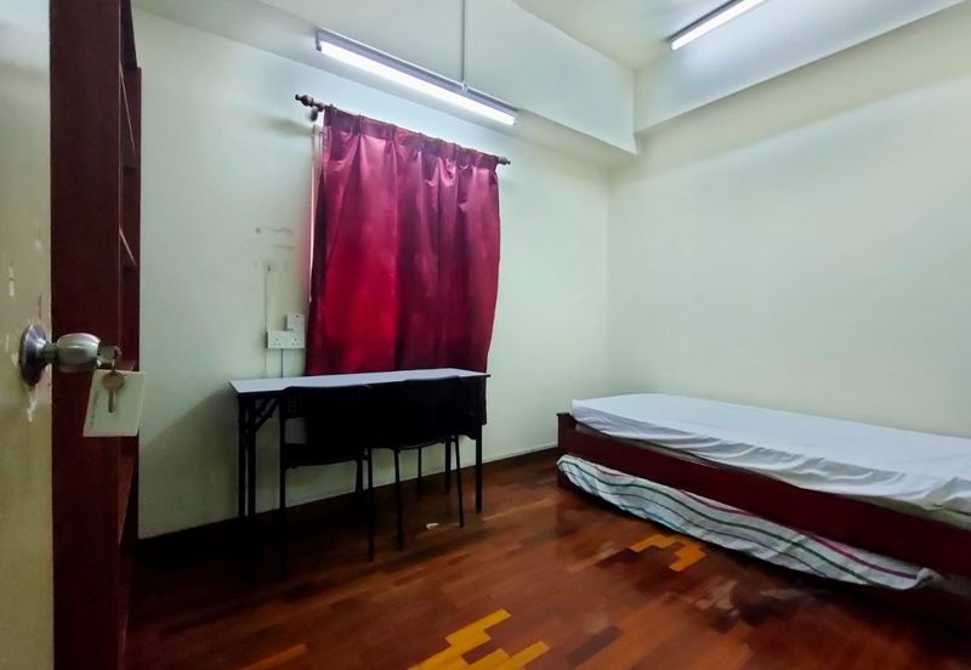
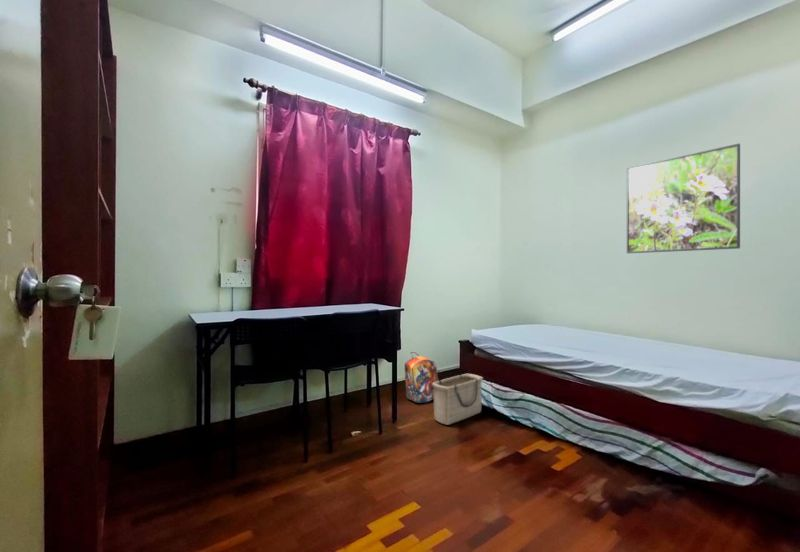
+ basket (458, 397)
+ backpack (421, 376)
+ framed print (677, 204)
